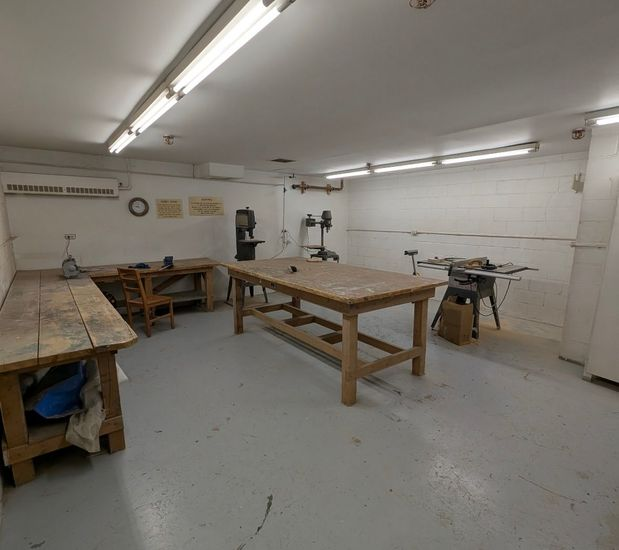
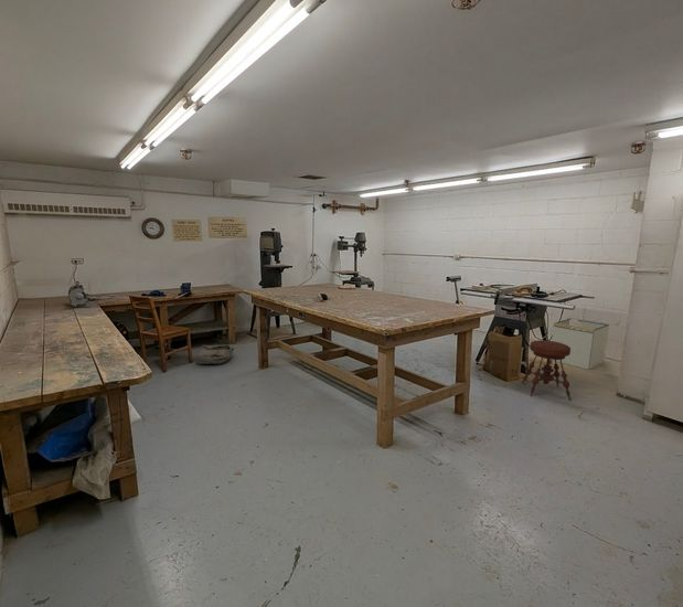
+ bag (213, 352)
+ stool (547, 366)
+ storage bin (578, 342)
